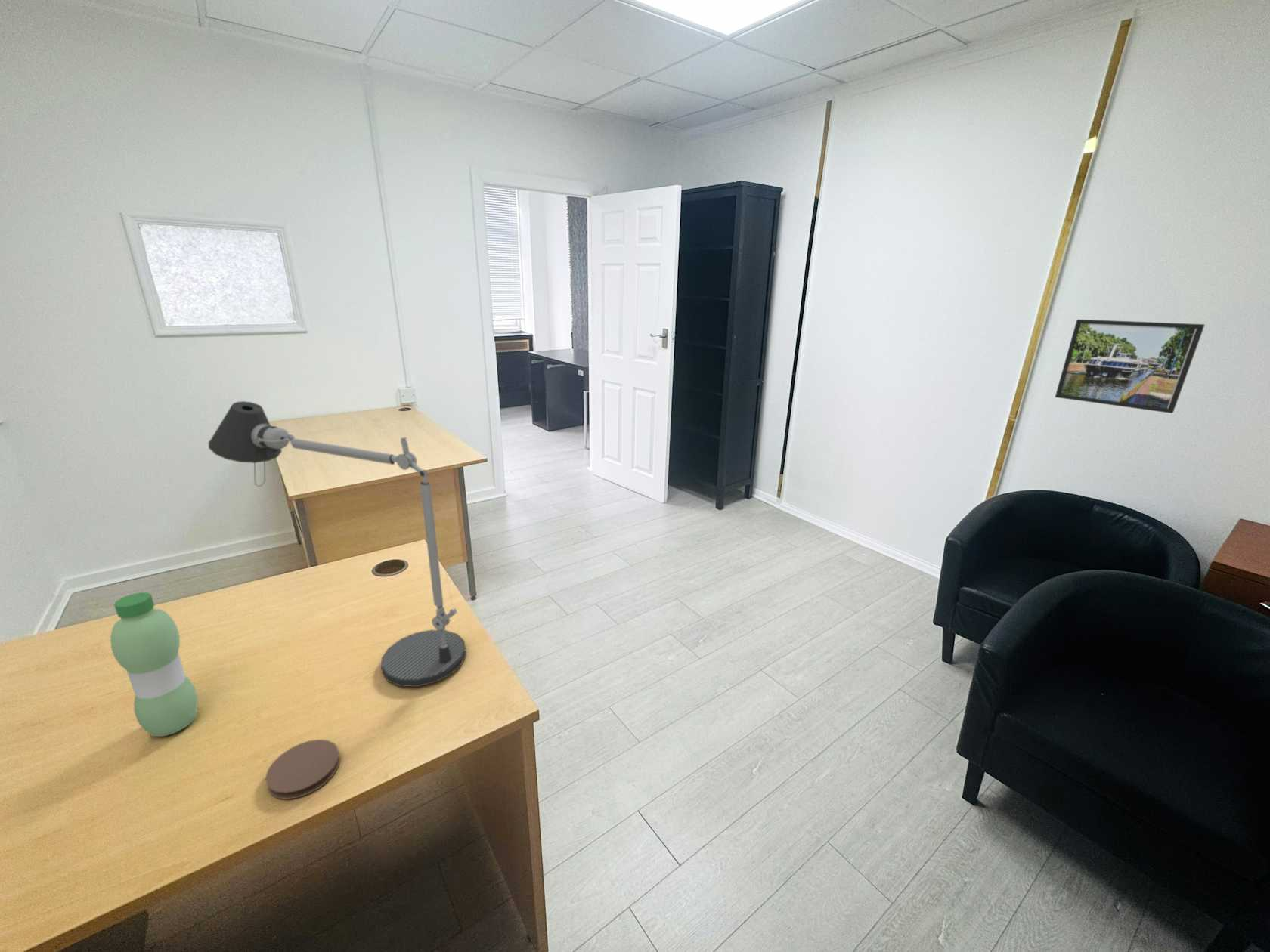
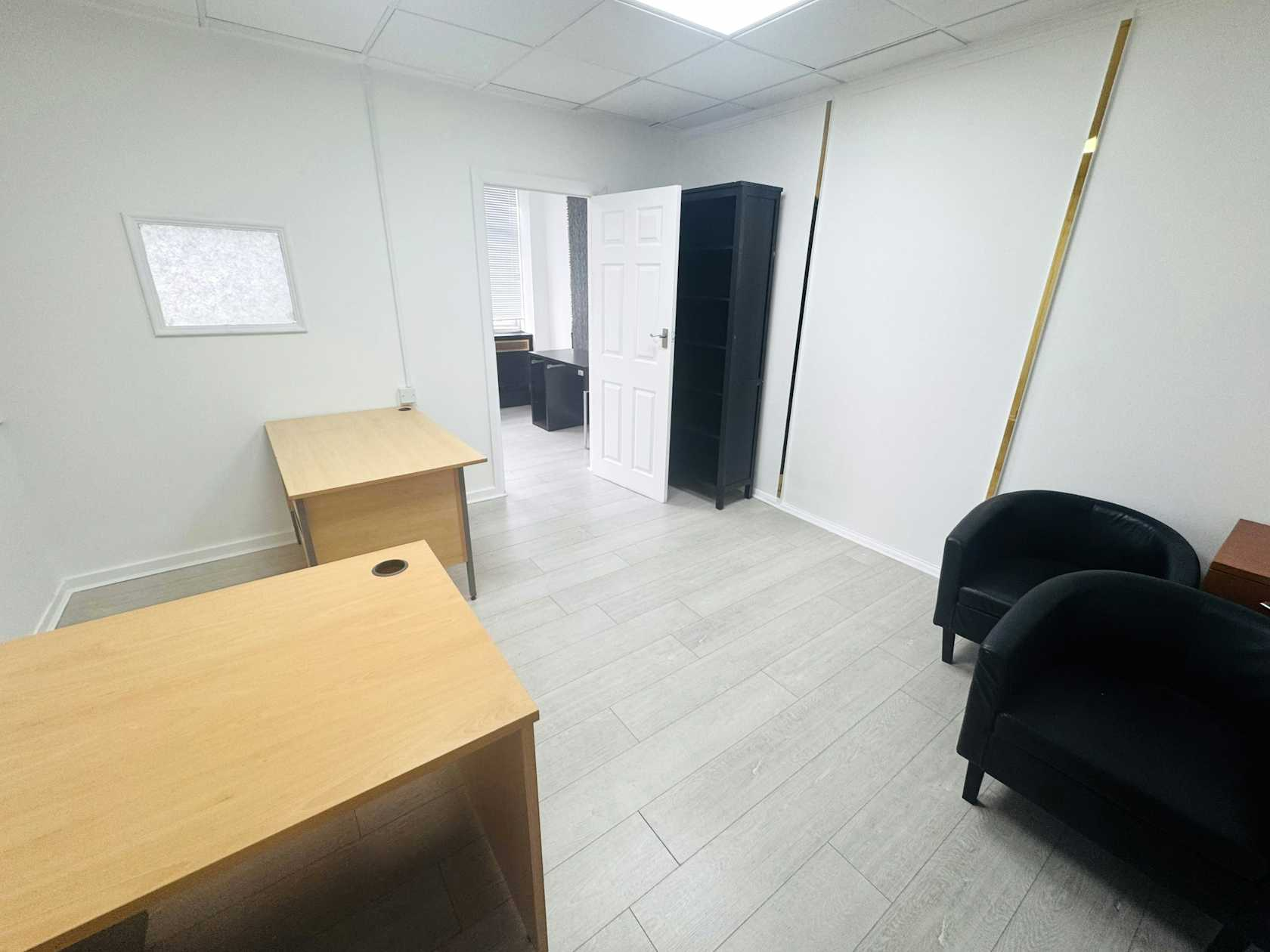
- desk lamp (350, 457)
- coaster (304, 768)
- water bottle (153, 664)
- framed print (1123, 363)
